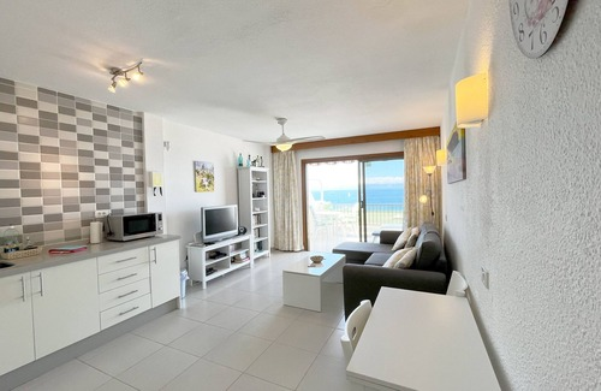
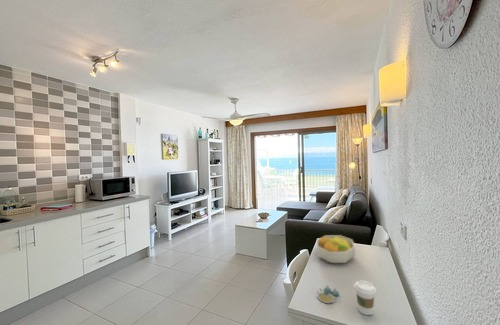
+ coffee cup (365, 297)
+ fruit bowl (335, 246)
+ salt and pepper shaker set (327, 292)
